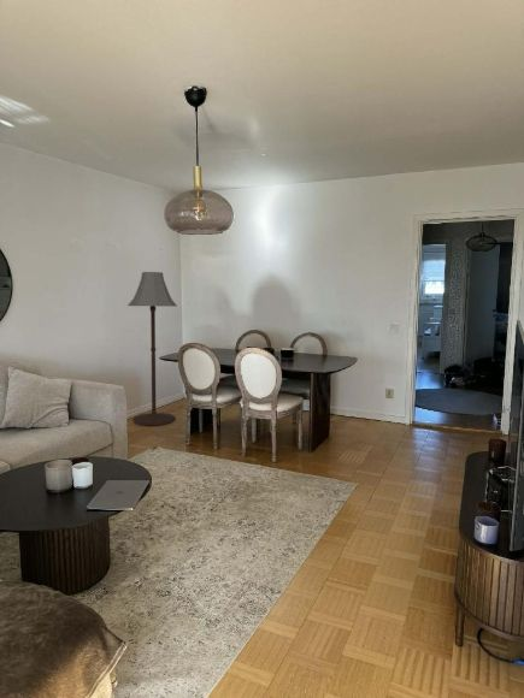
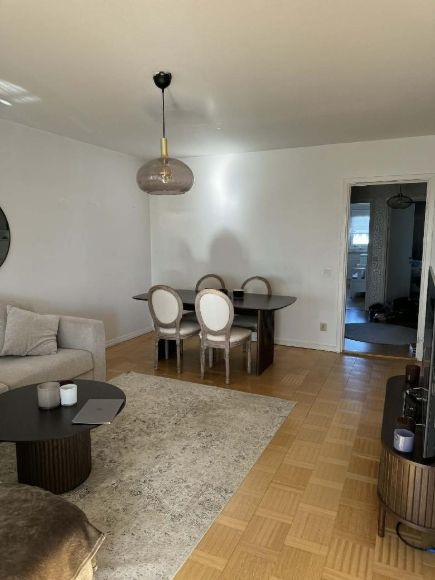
- floor lamp (153, 347)
